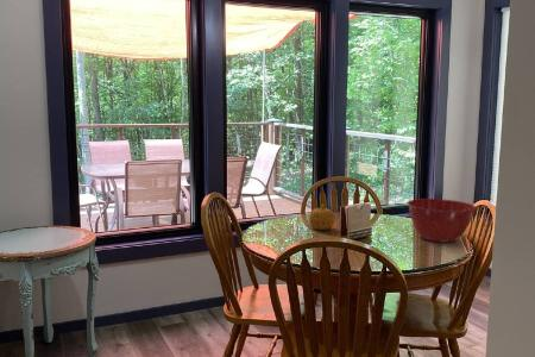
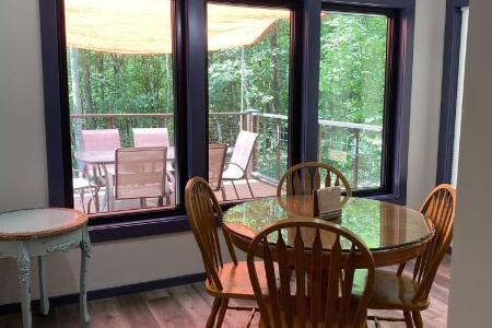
- fruit (321, 215)
- mixing bowl (440, 221)
